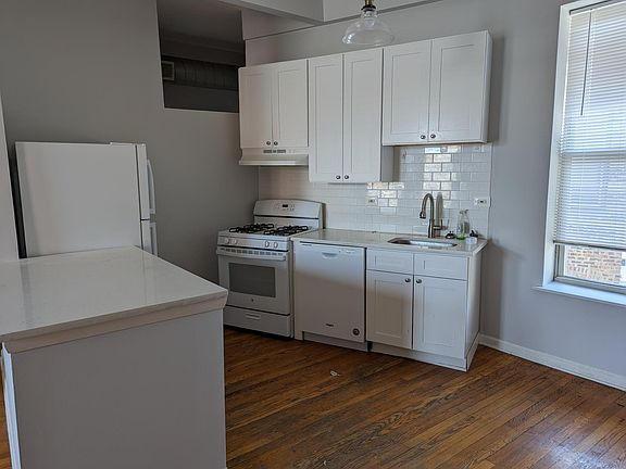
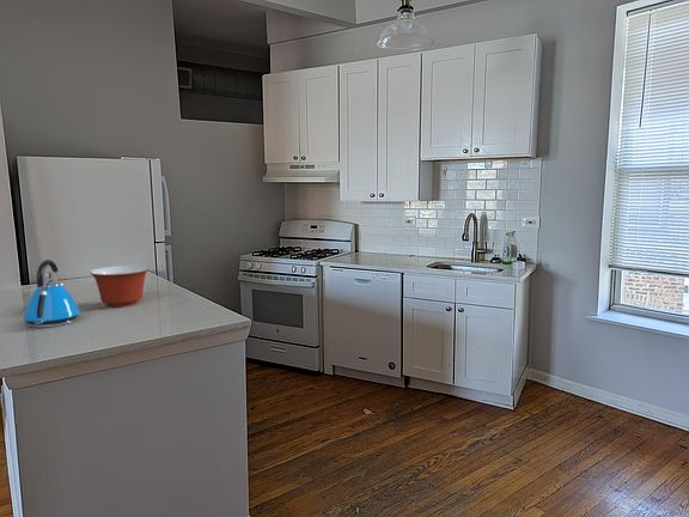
+ kettle (49, 291)
+ mixing bowl (121, 286)
